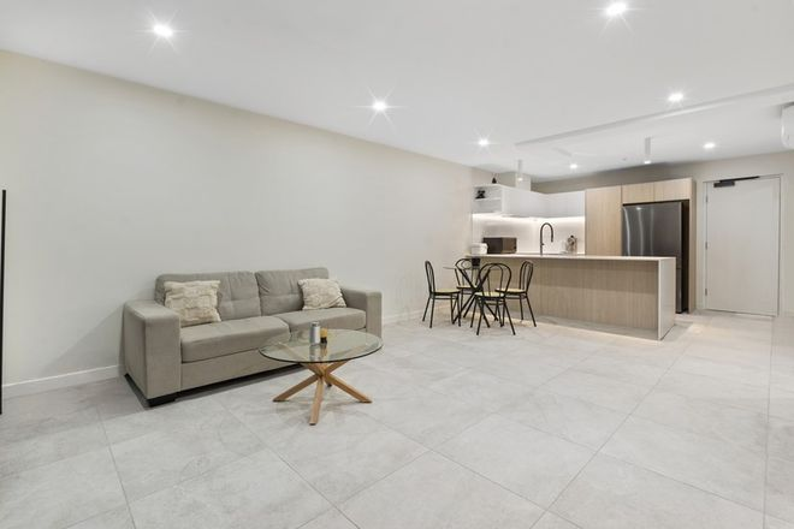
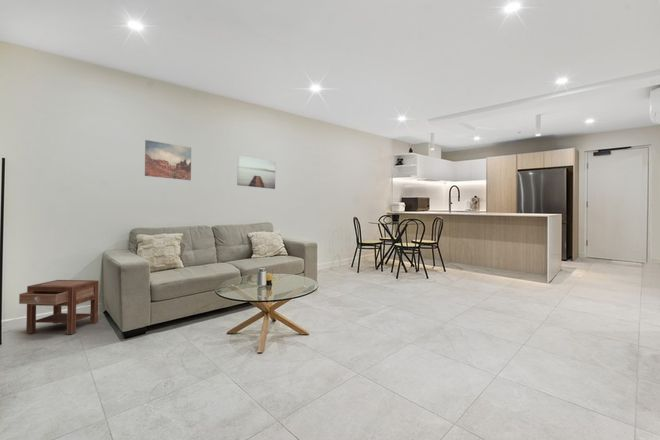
+ wall art (169, 161)
+ wall art (257, 173)
+ nightstand (61, 306)
